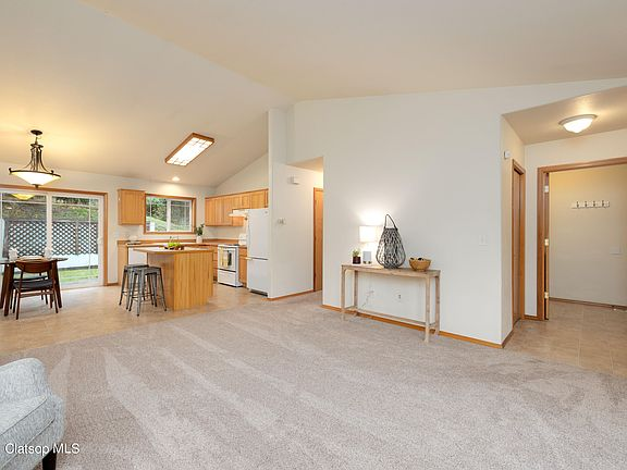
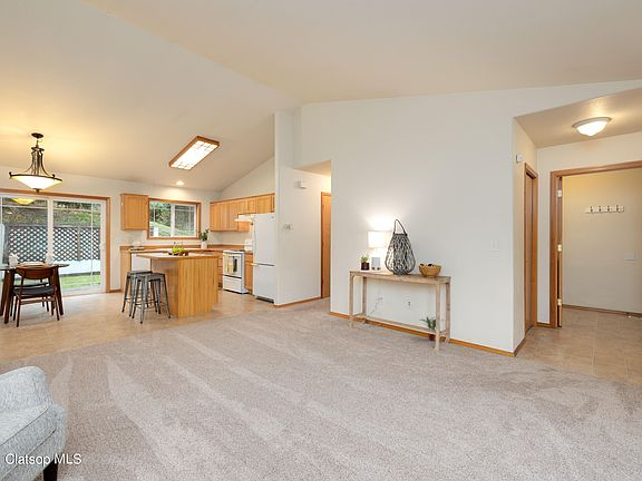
+ potted plant (430, 327)
